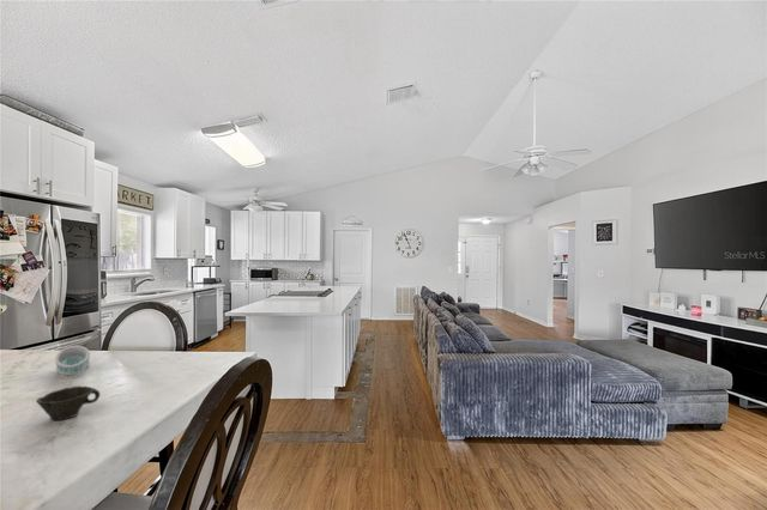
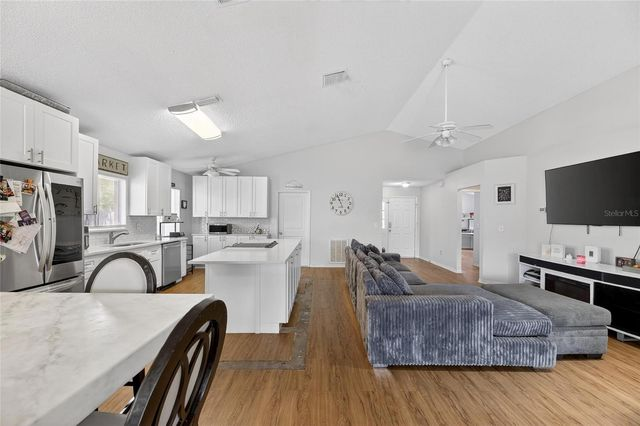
- napkin ring (73, 357)
- cup (68, 403)
